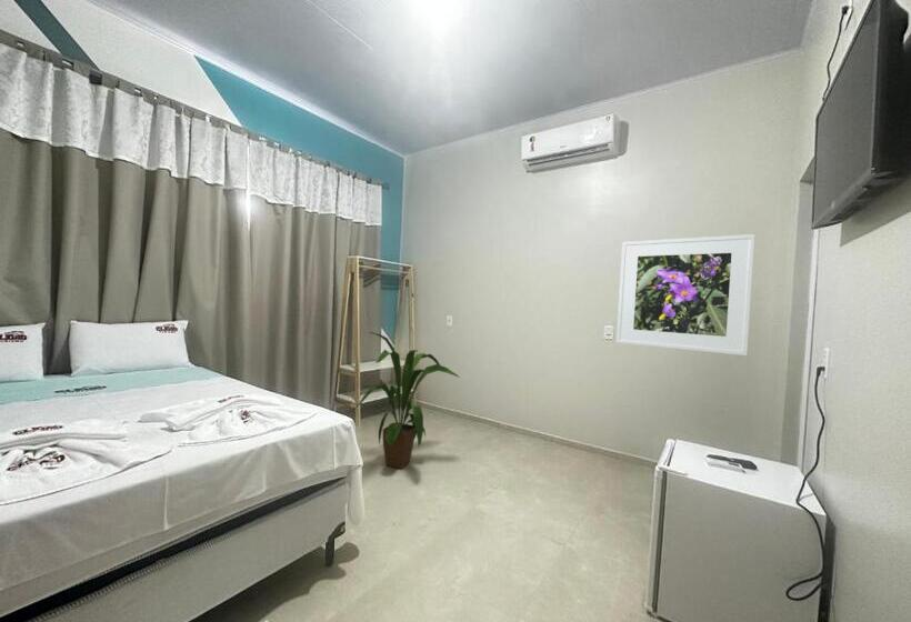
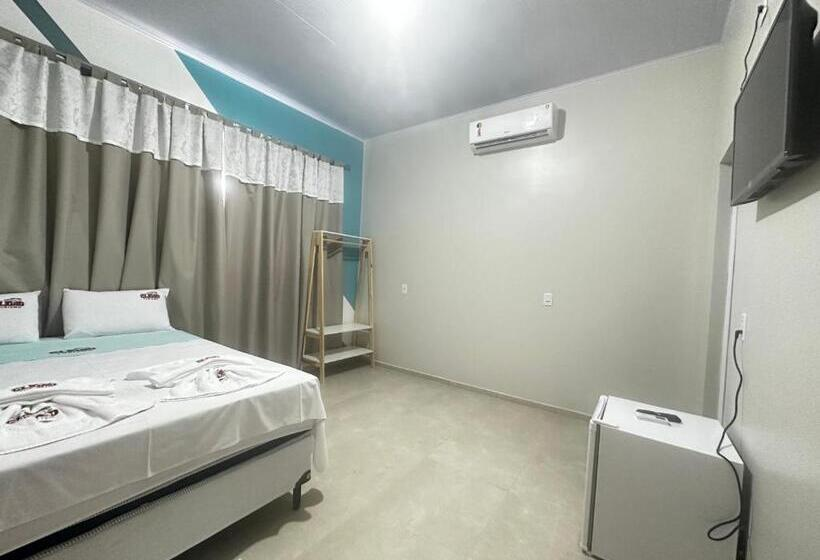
- house plant (410, 400)
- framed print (679, 293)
